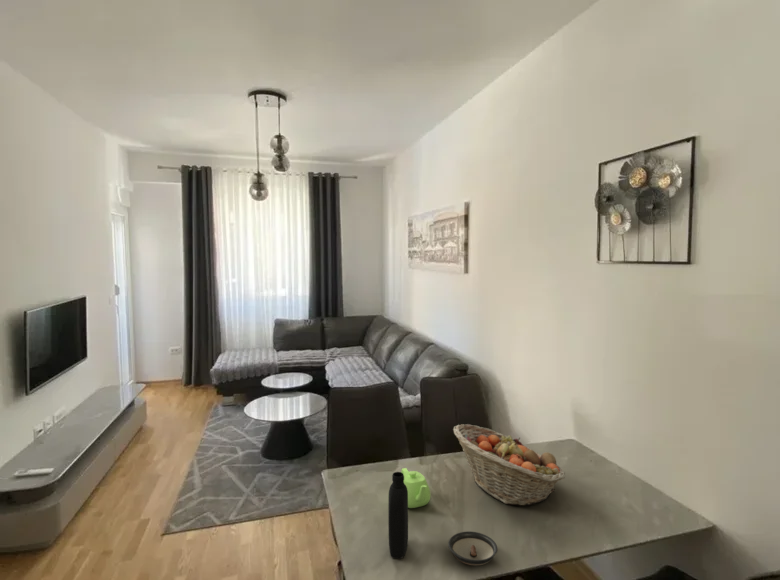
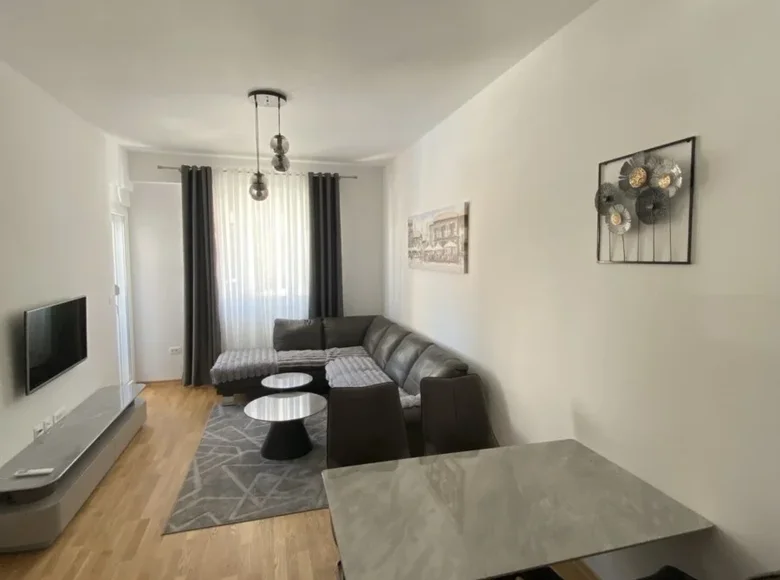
- bottle (398, 511)
- fruit basket (505, 458)
- teapot (413, 487)
- saucer (472, 550)
